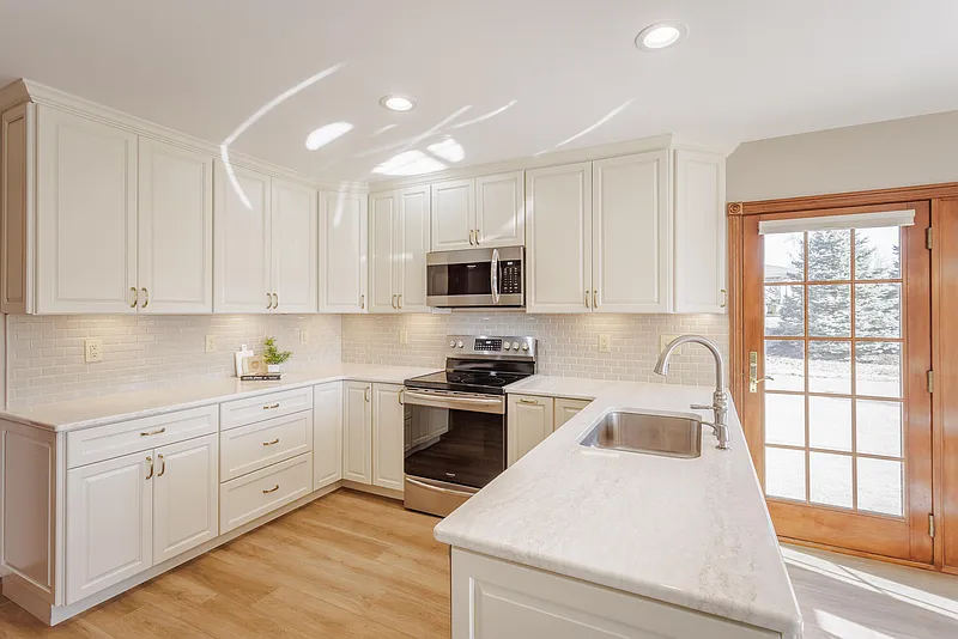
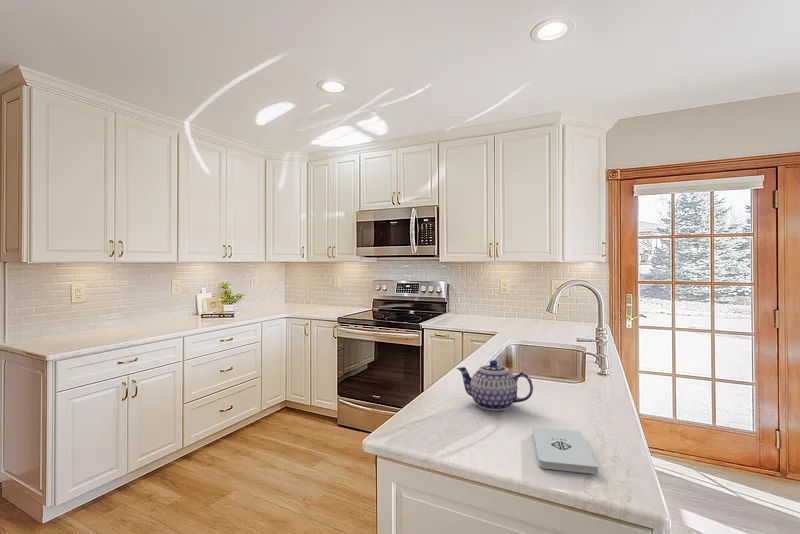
+ teapot (493, 382)
+ notepad (561, 447)
